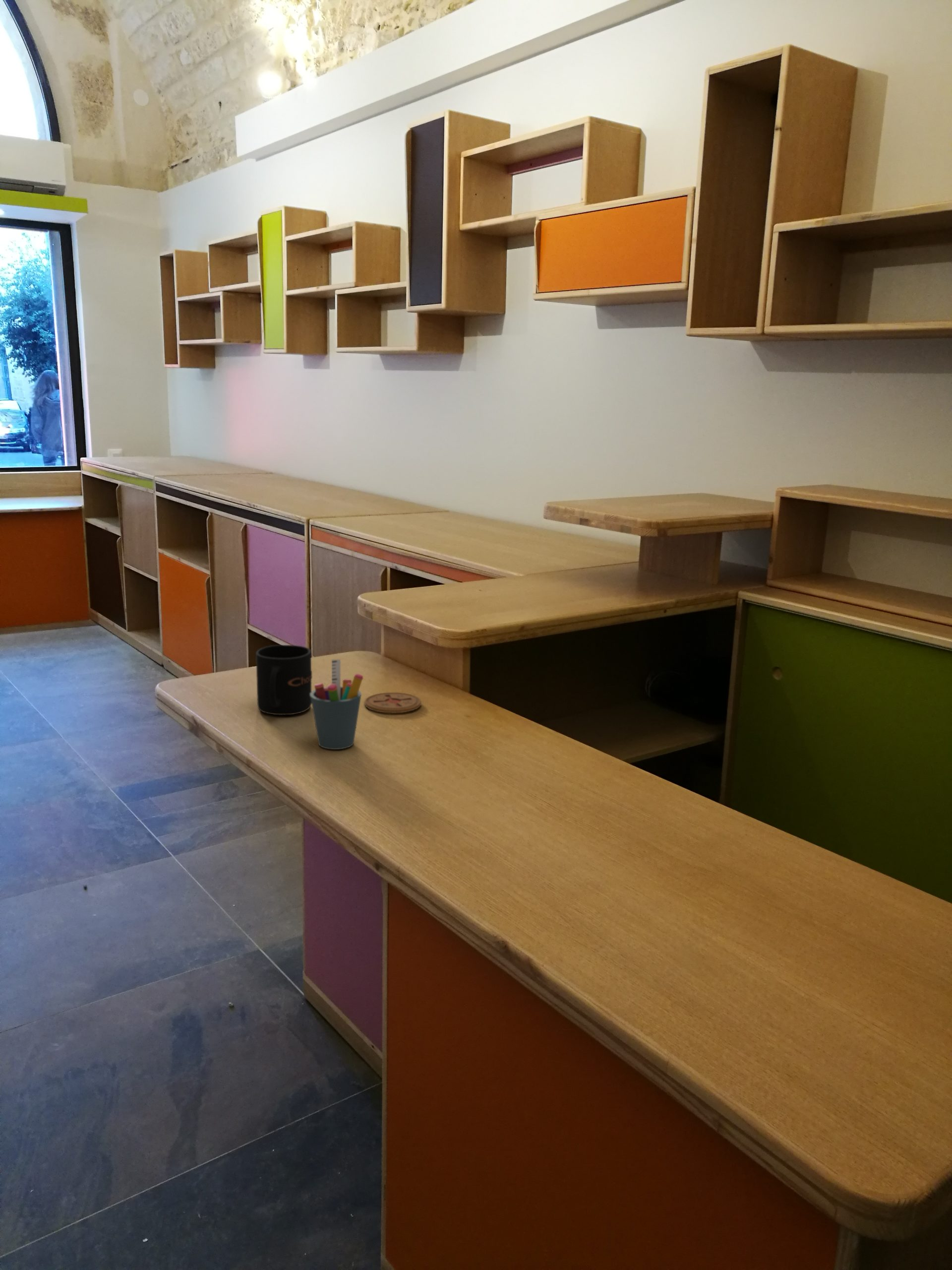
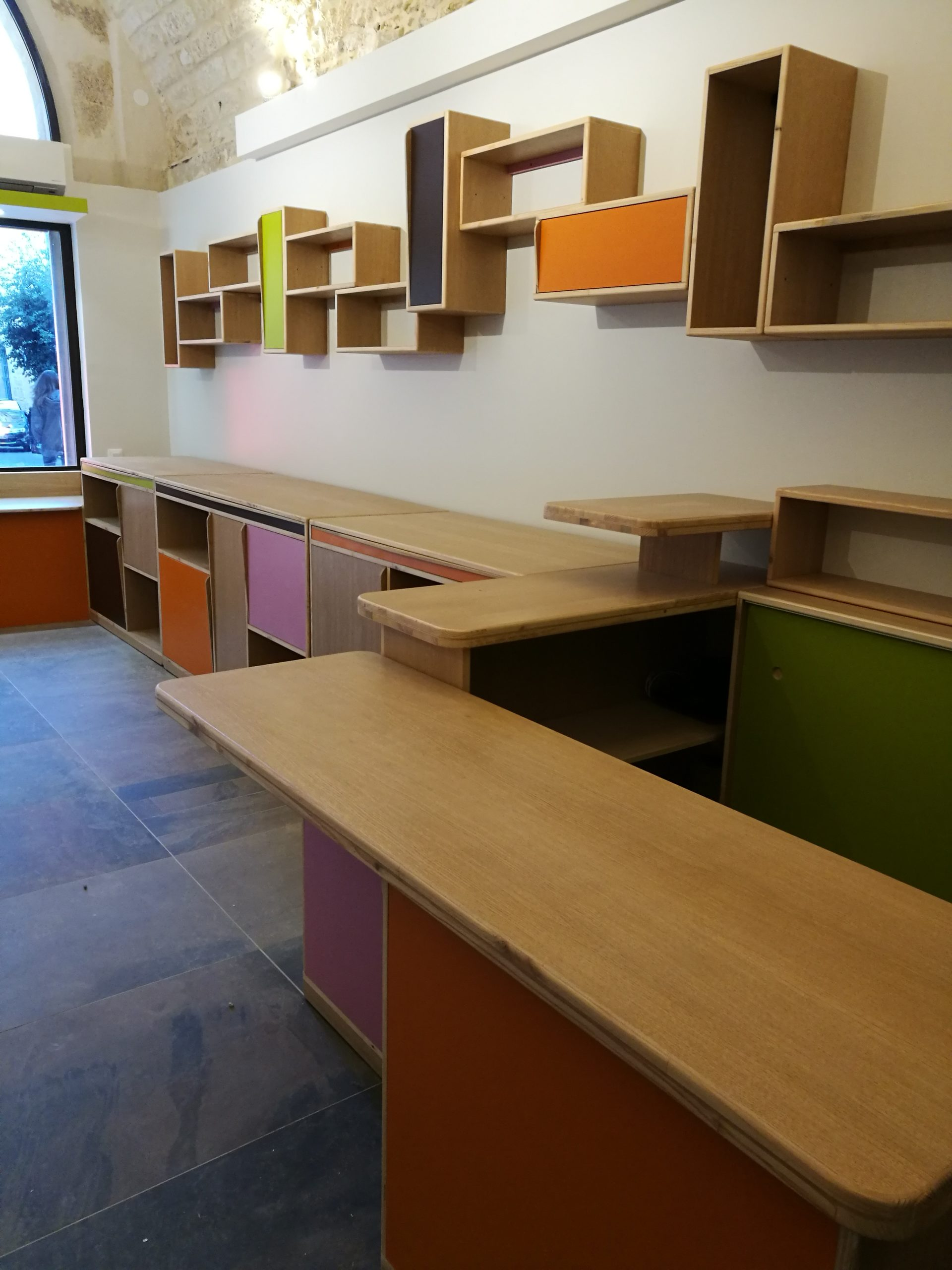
- pen holder (337, 705)
- mug (280, 682)
- coaster (393, 702)
